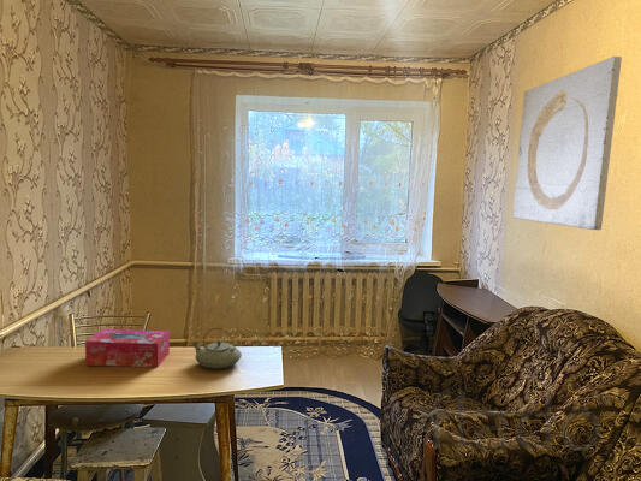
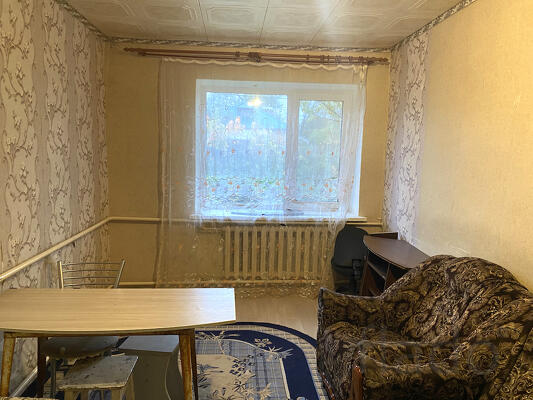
- teapot (215, 345)
- wall art (557, 150)
- tissue box (129, 348)
